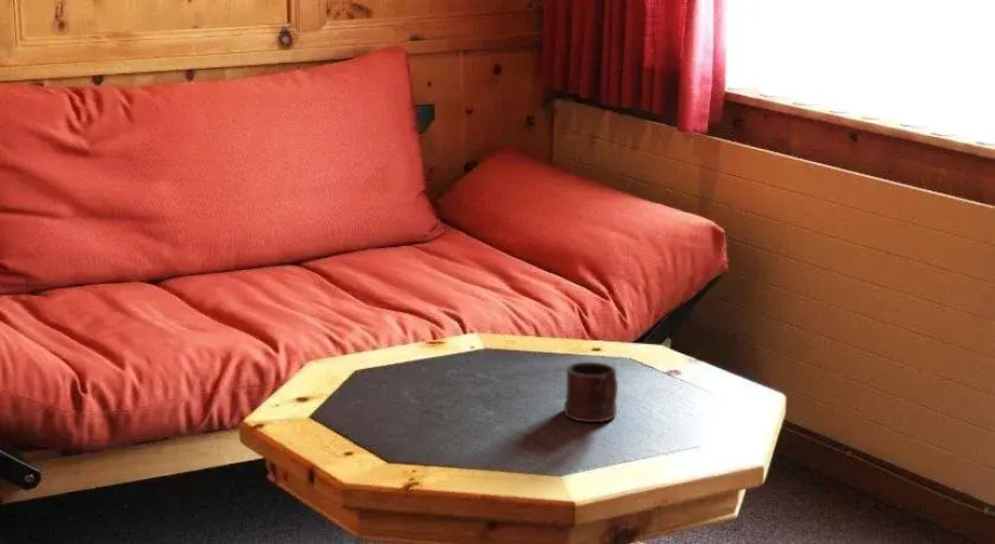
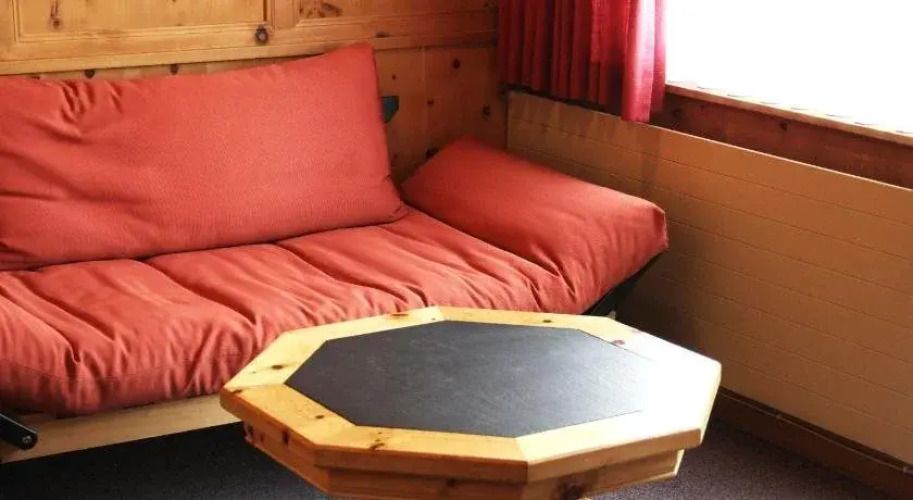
- mug (596, 390)
